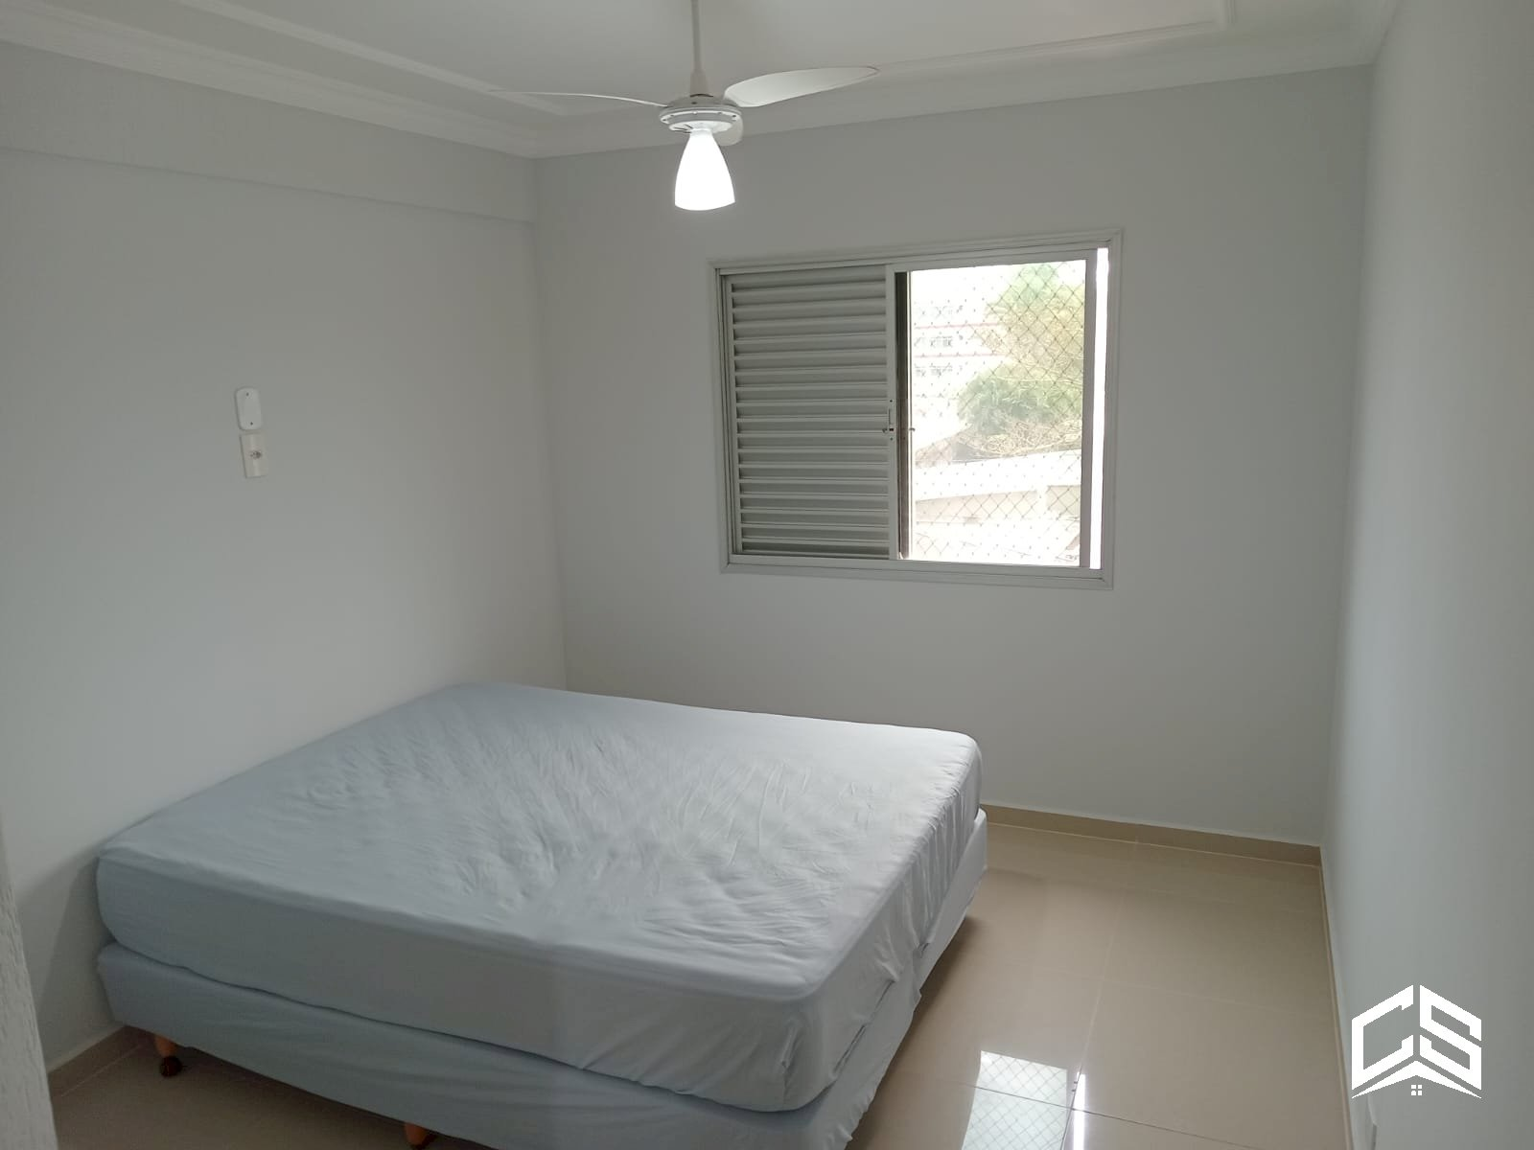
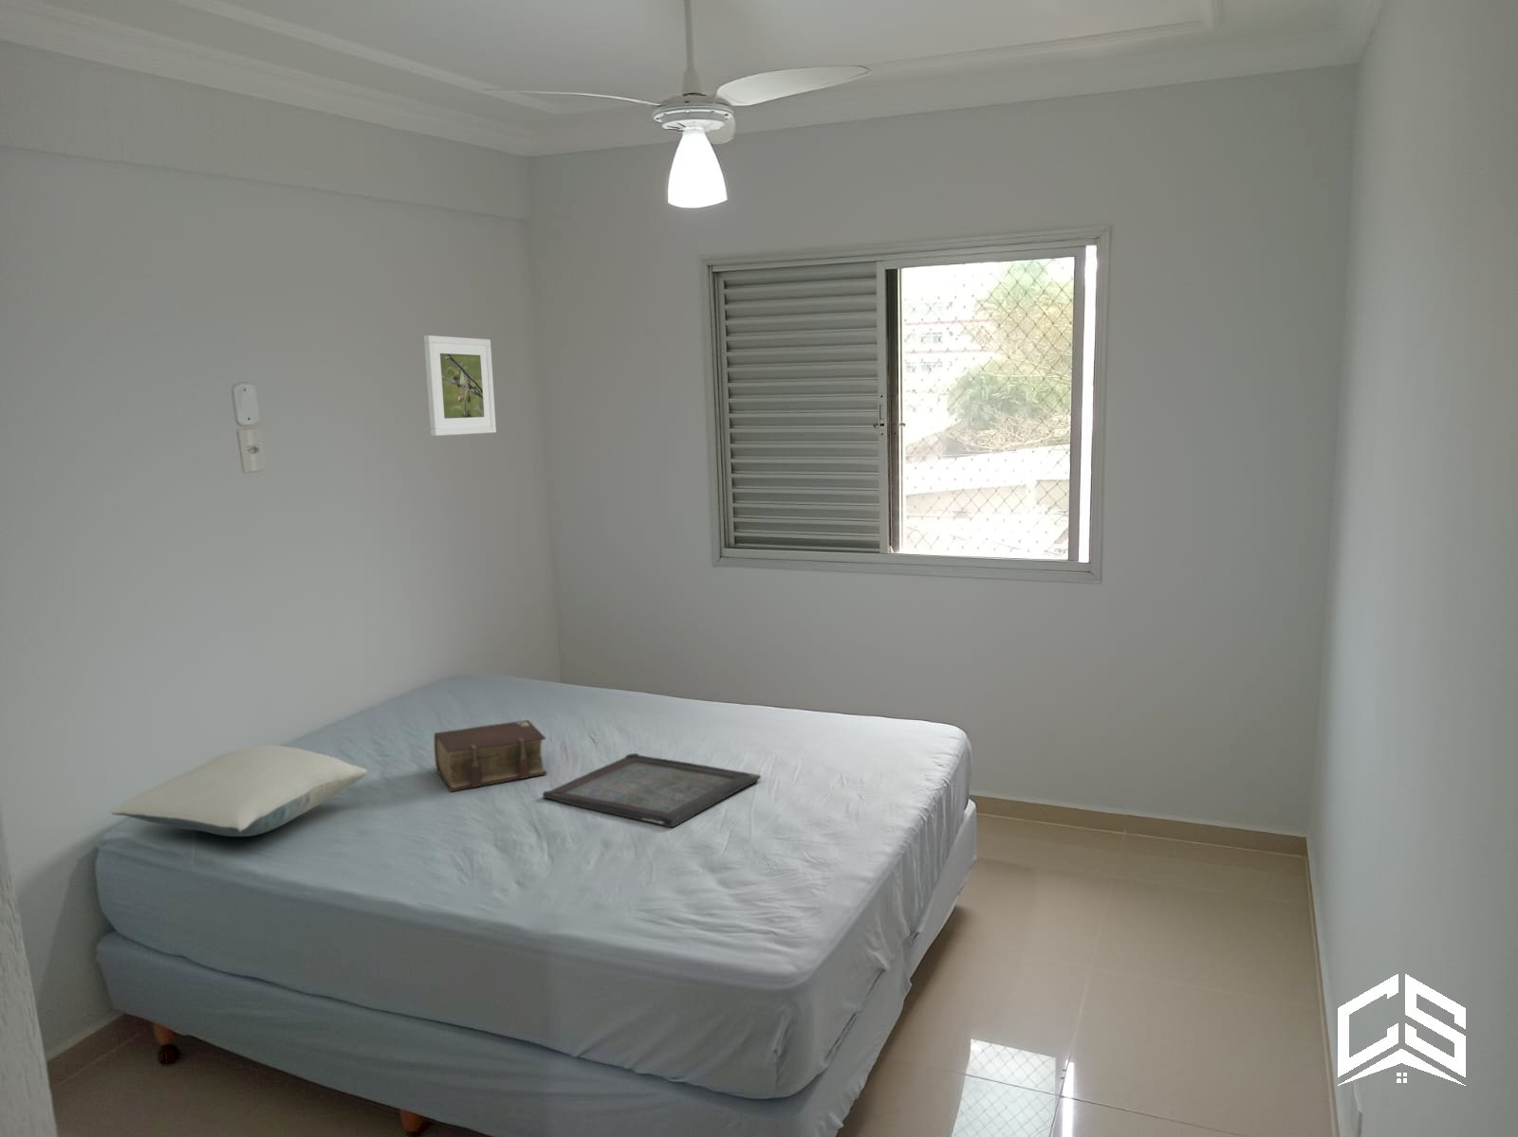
+ bible (490, 752)
+ serving tray (653, 786)
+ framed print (461, 386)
+ pillow (244, 791)
